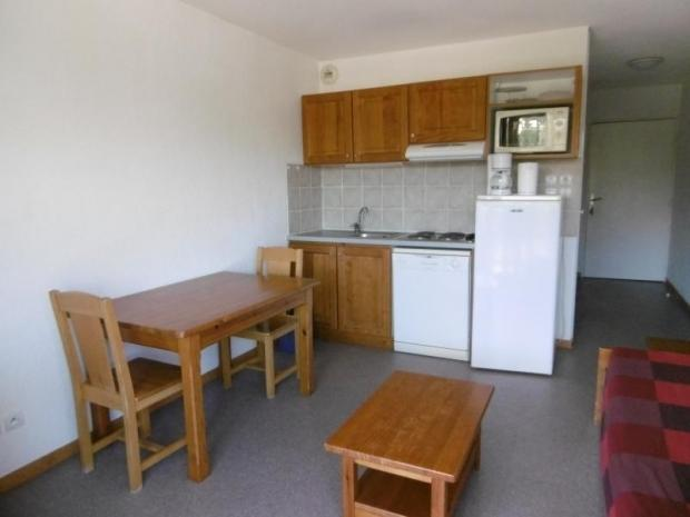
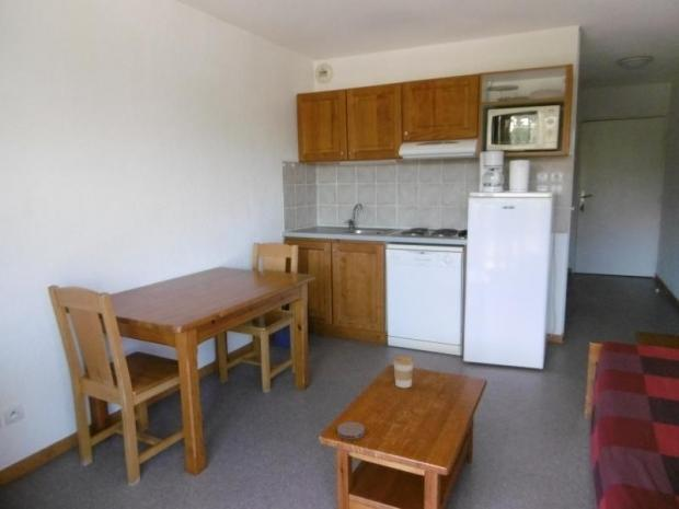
+ coffee cup (403, 370)
+ coaster (350, 430)
